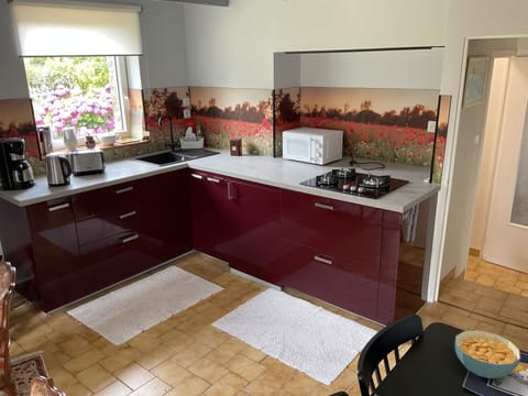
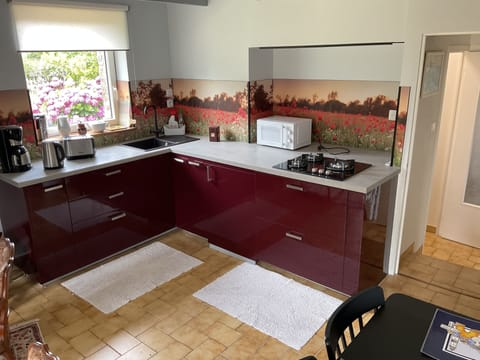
- cereal bowl (485, 359)
